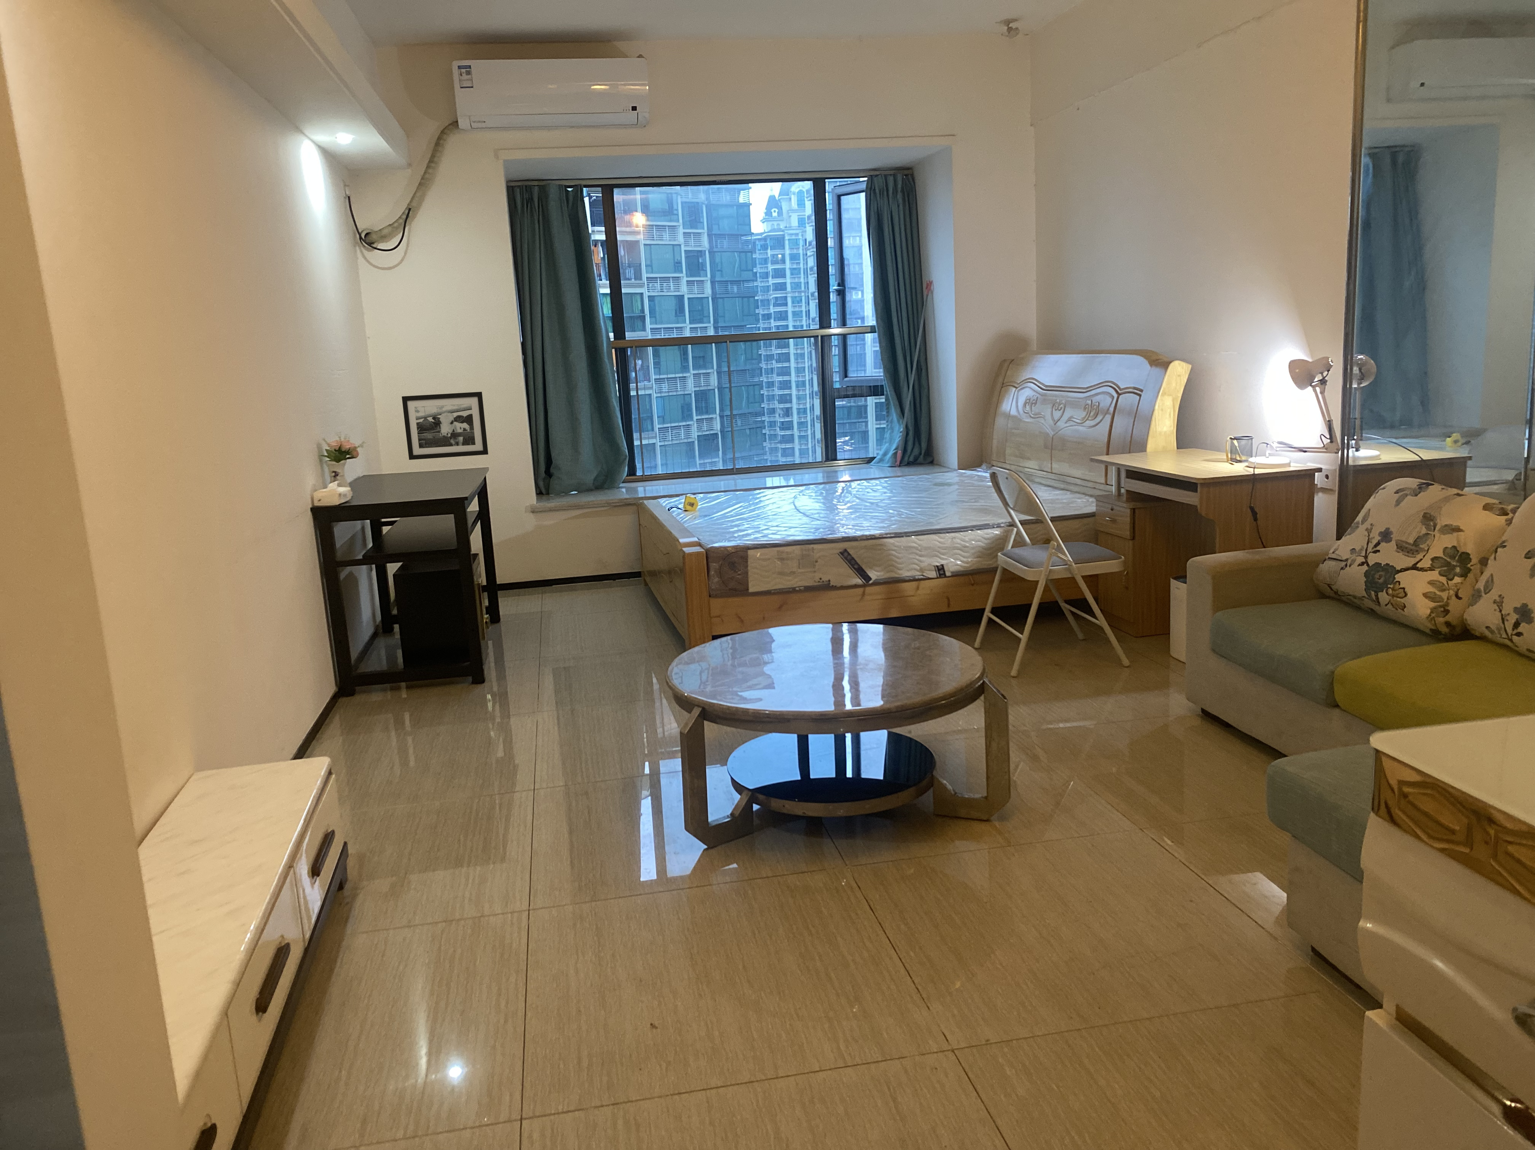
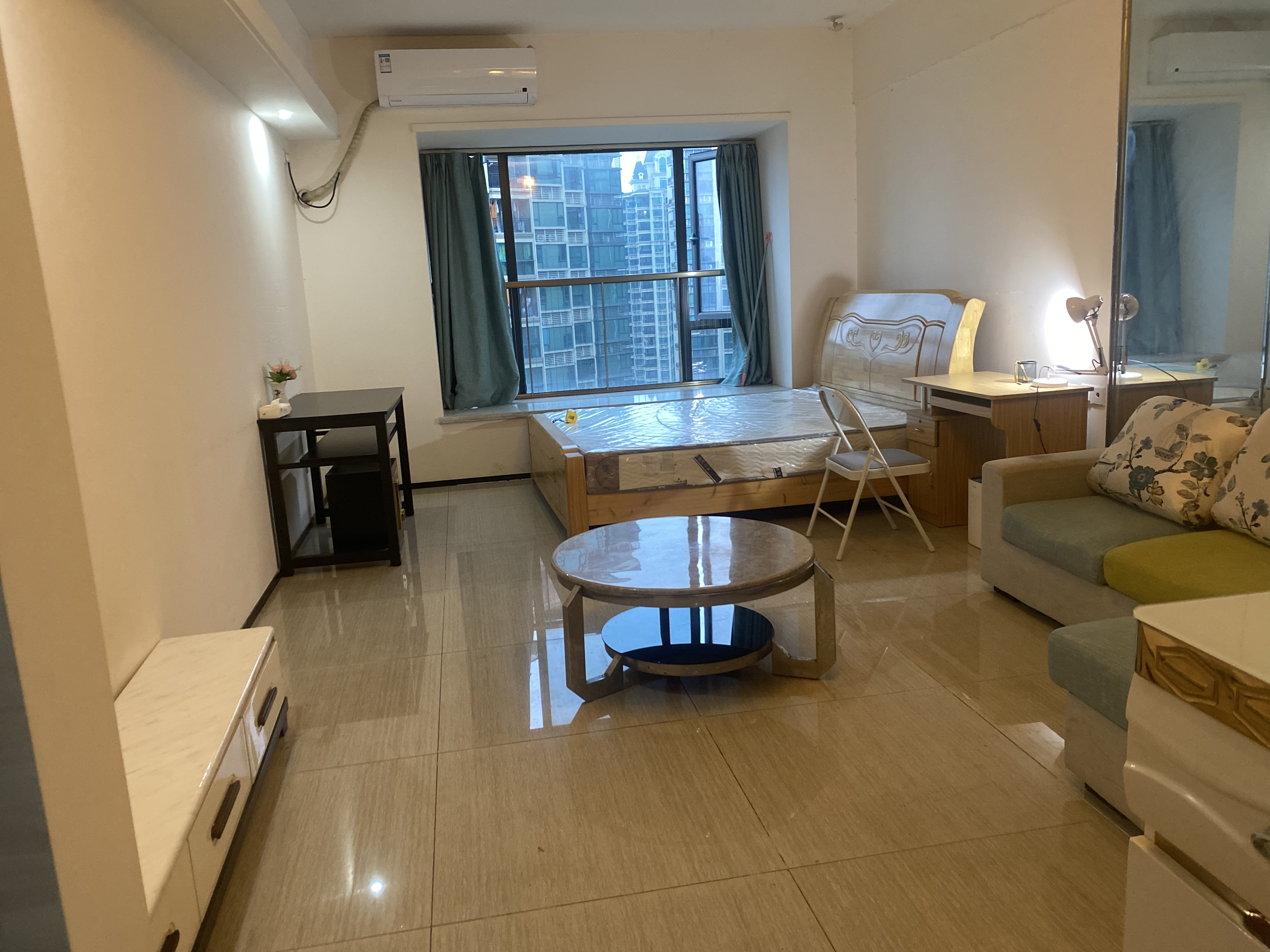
- picture frame (446, 425)
